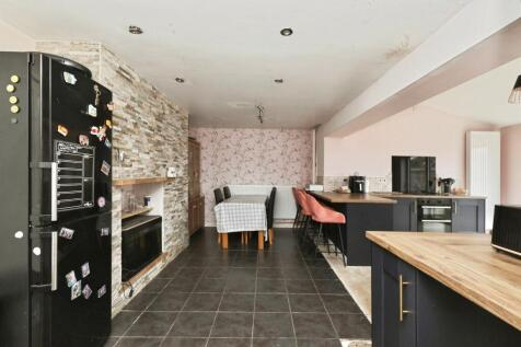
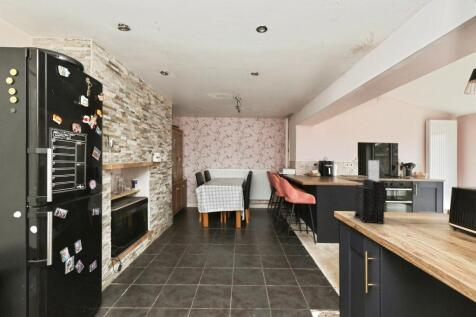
+ knife block (366, 189)
